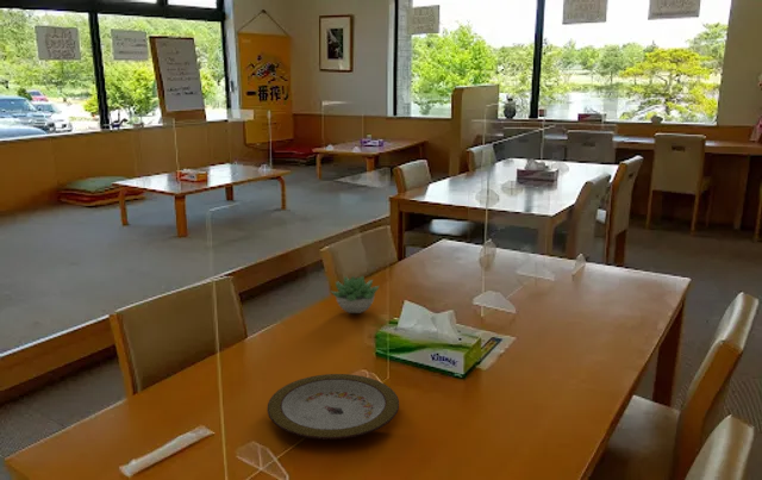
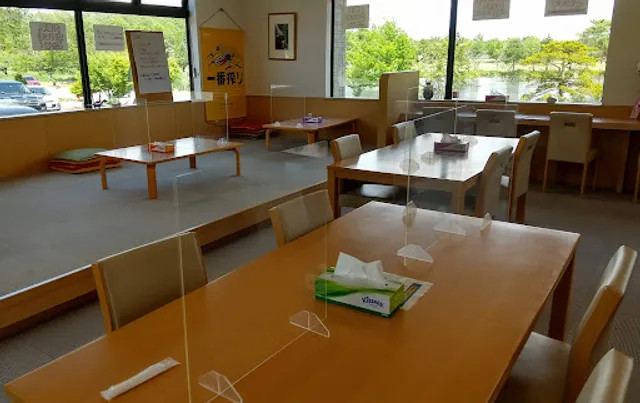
- succulent plant (355, 294)
- plate (333, 407)
